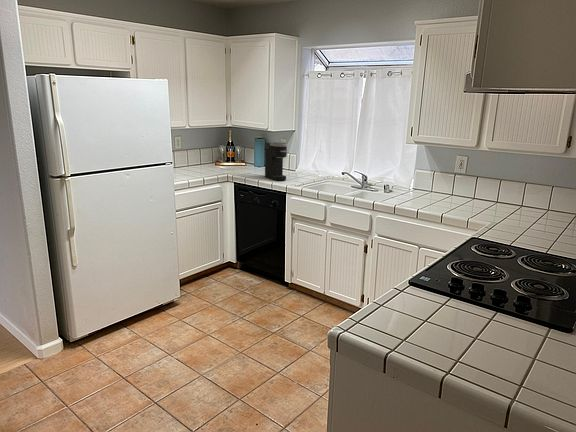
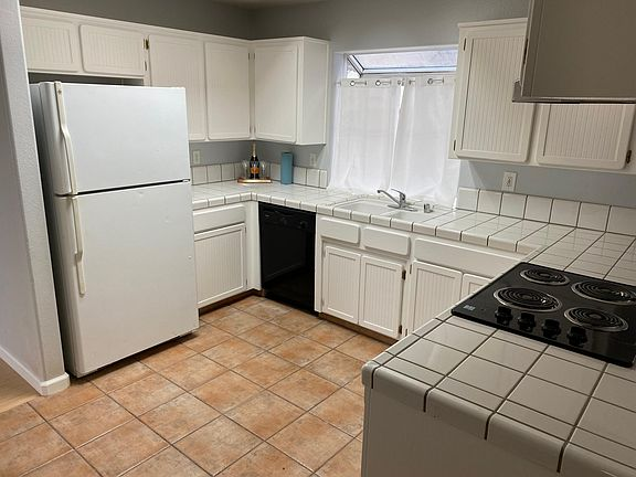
- coffee maker (275, 160)
